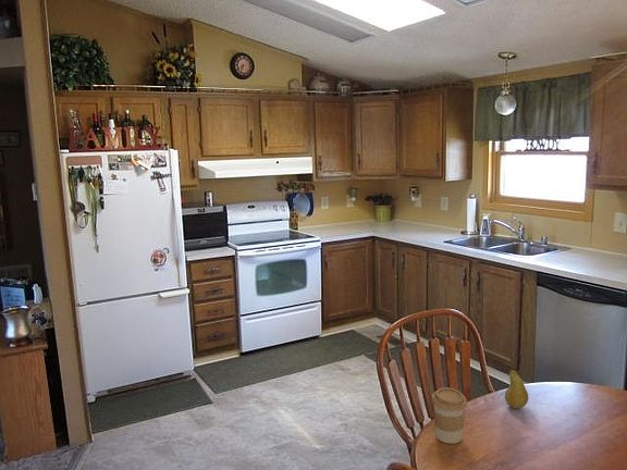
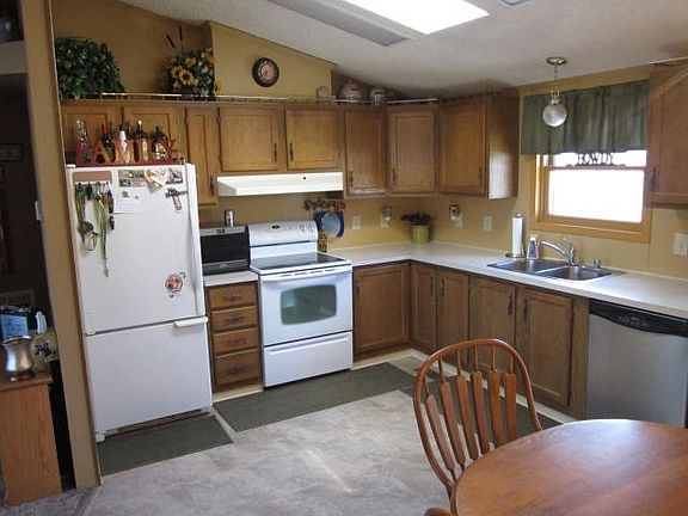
- coffee cup (448, 415)
- fruit (516, 388)
